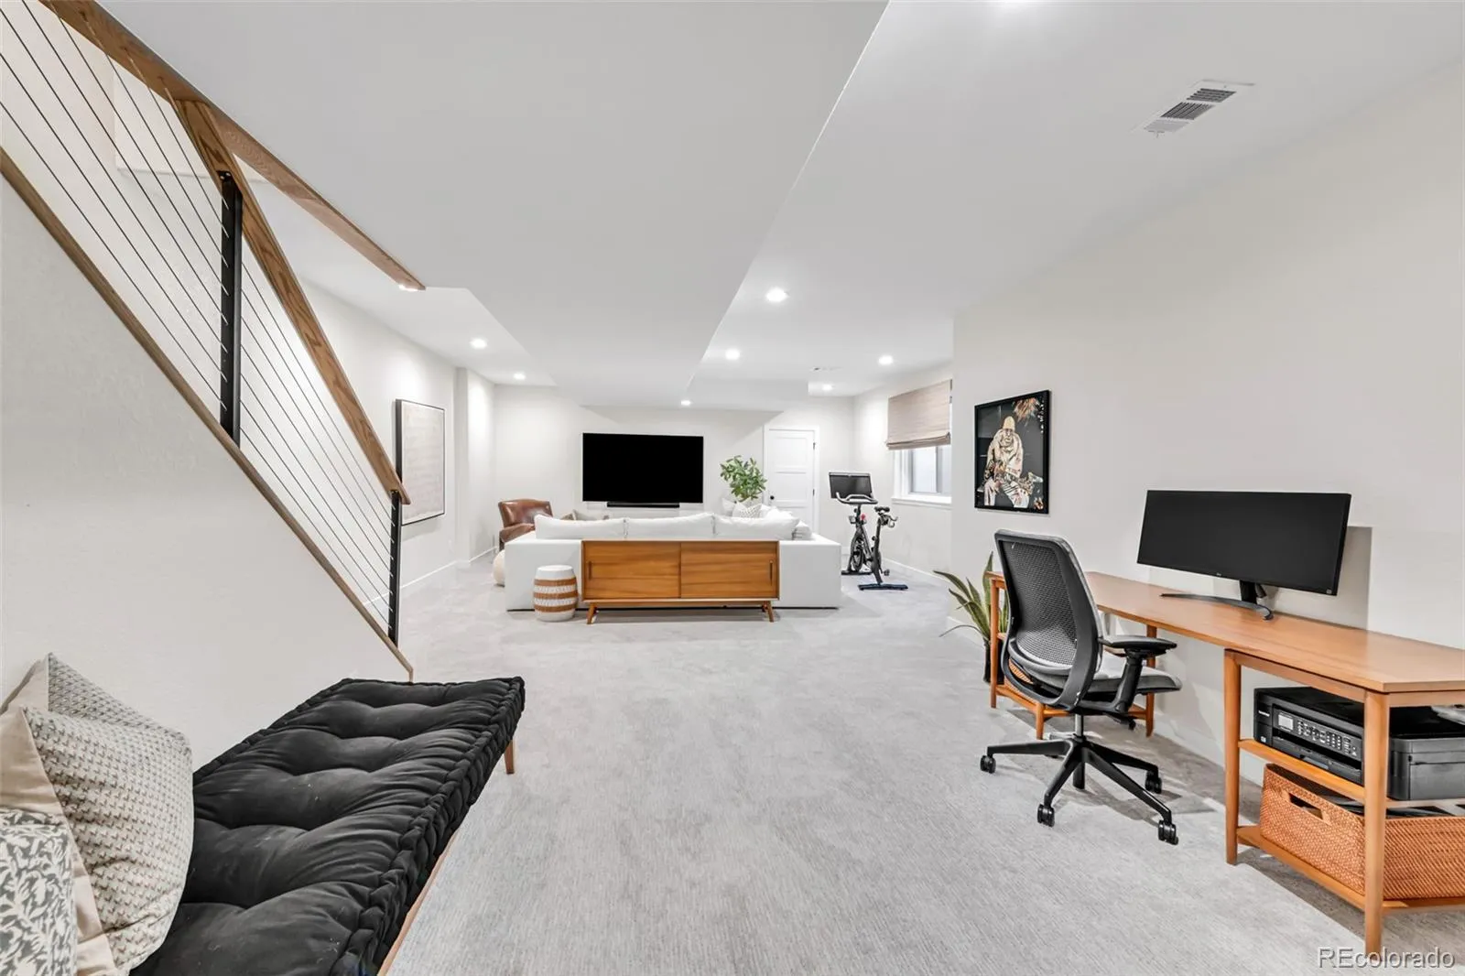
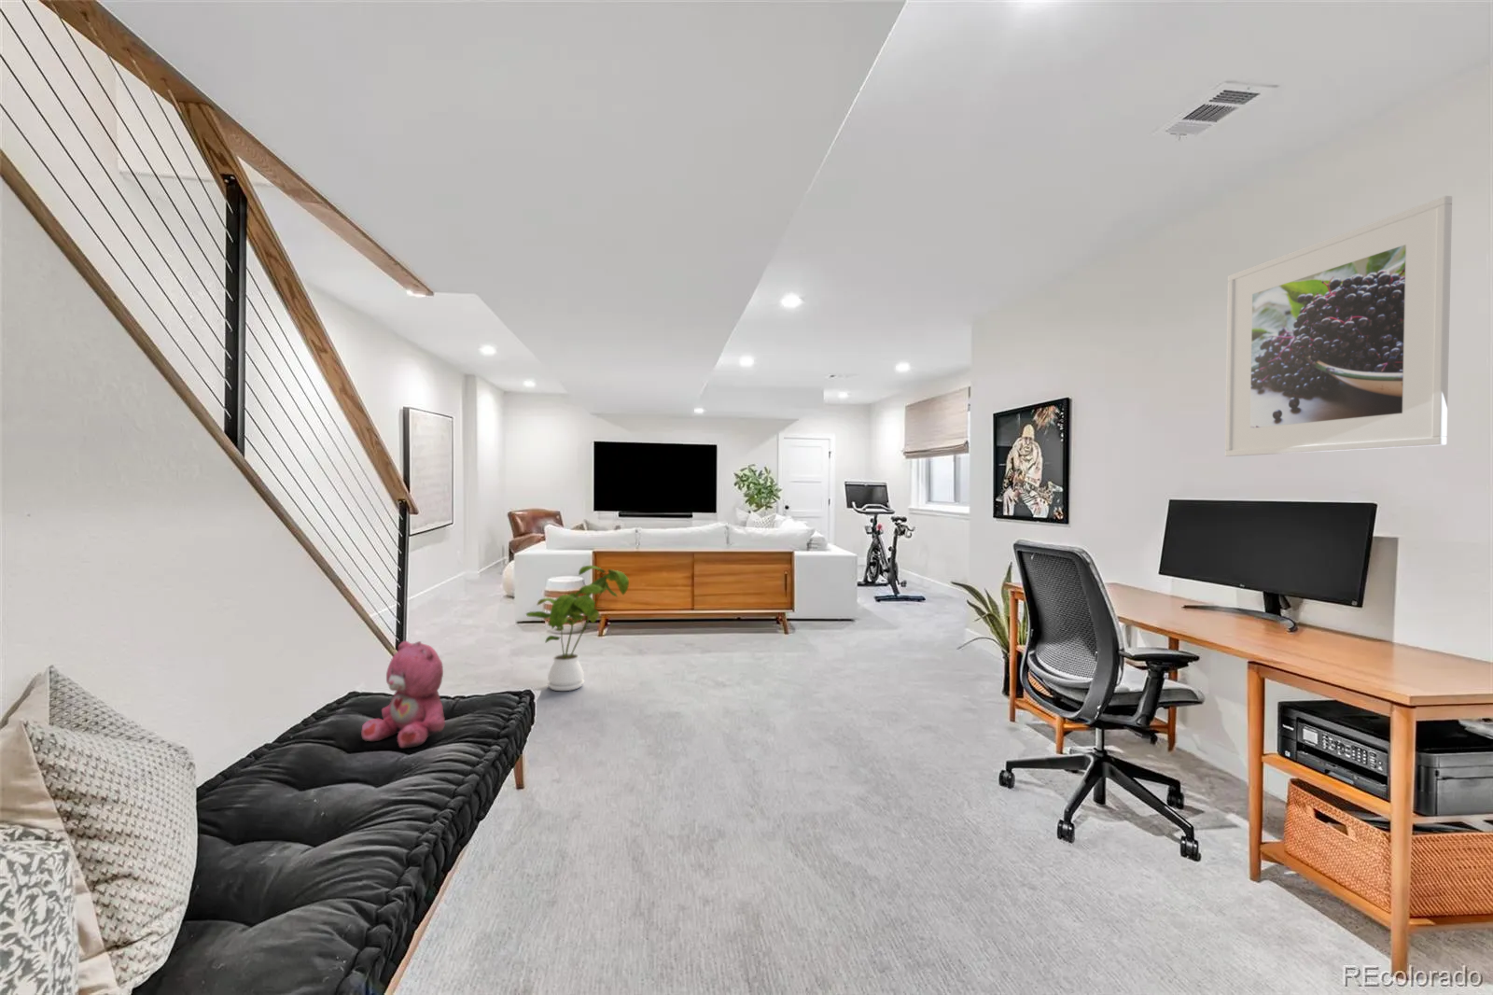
+ teddy bear (410, 687)
+ house plant (583, 623)
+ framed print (1320, 346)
